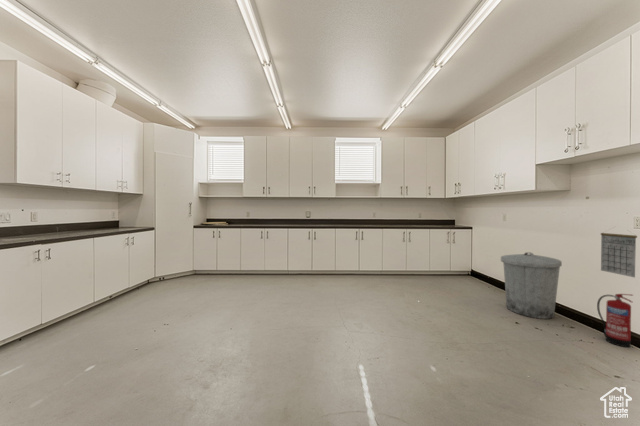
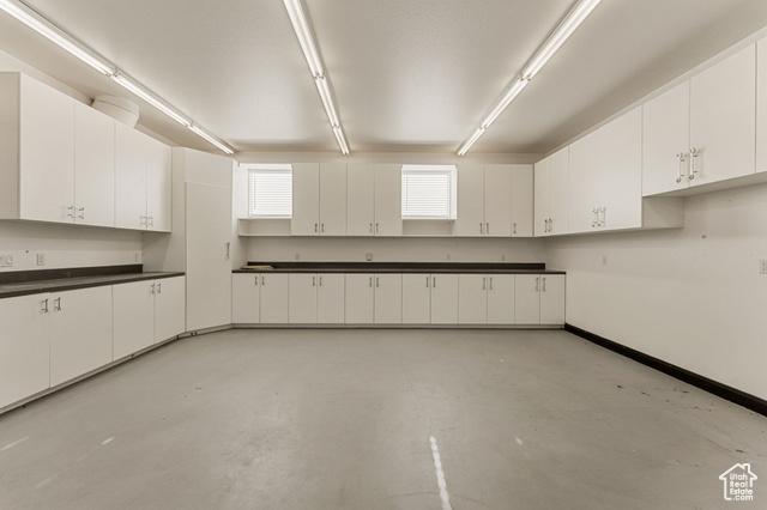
- fire extinguisher (613, 315)
- calendar (617, 249)
- trash can (528, 281)
